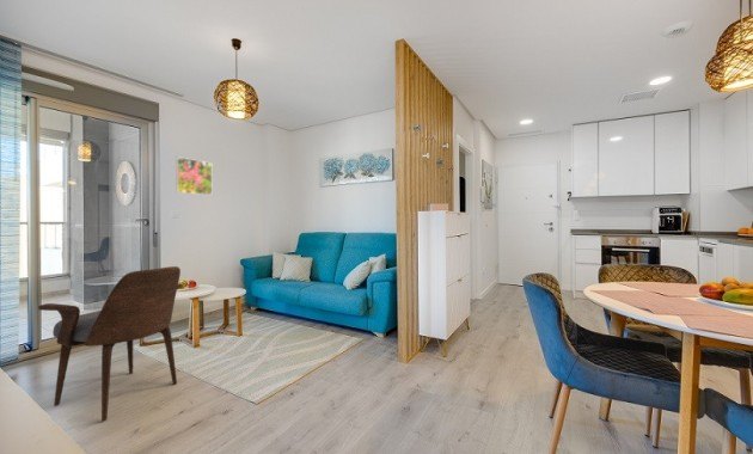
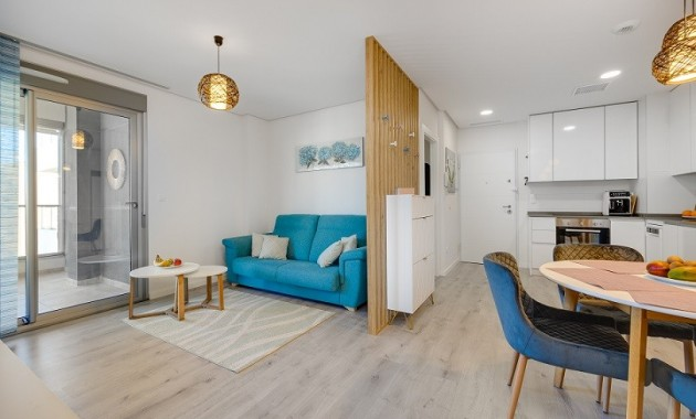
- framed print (195, 177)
- armchair (126, 331)
